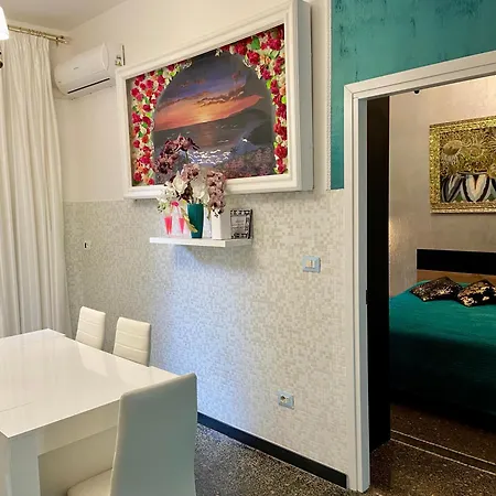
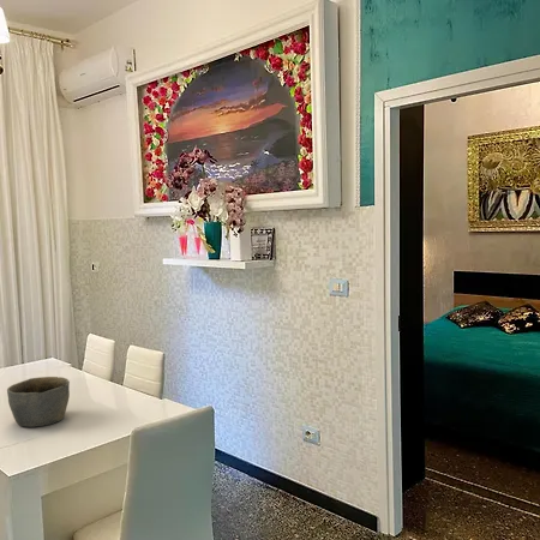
+ bowl (40, 401)
